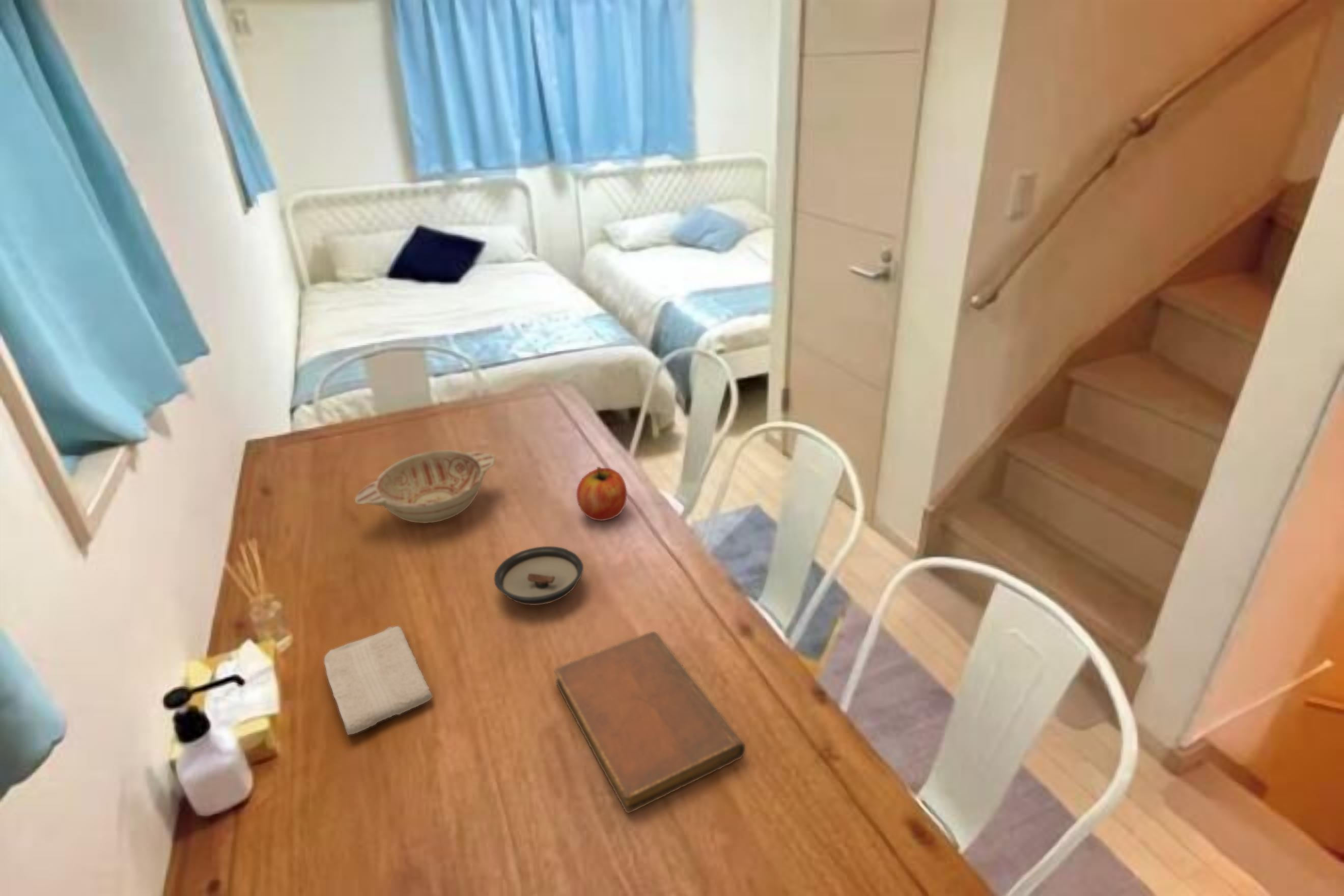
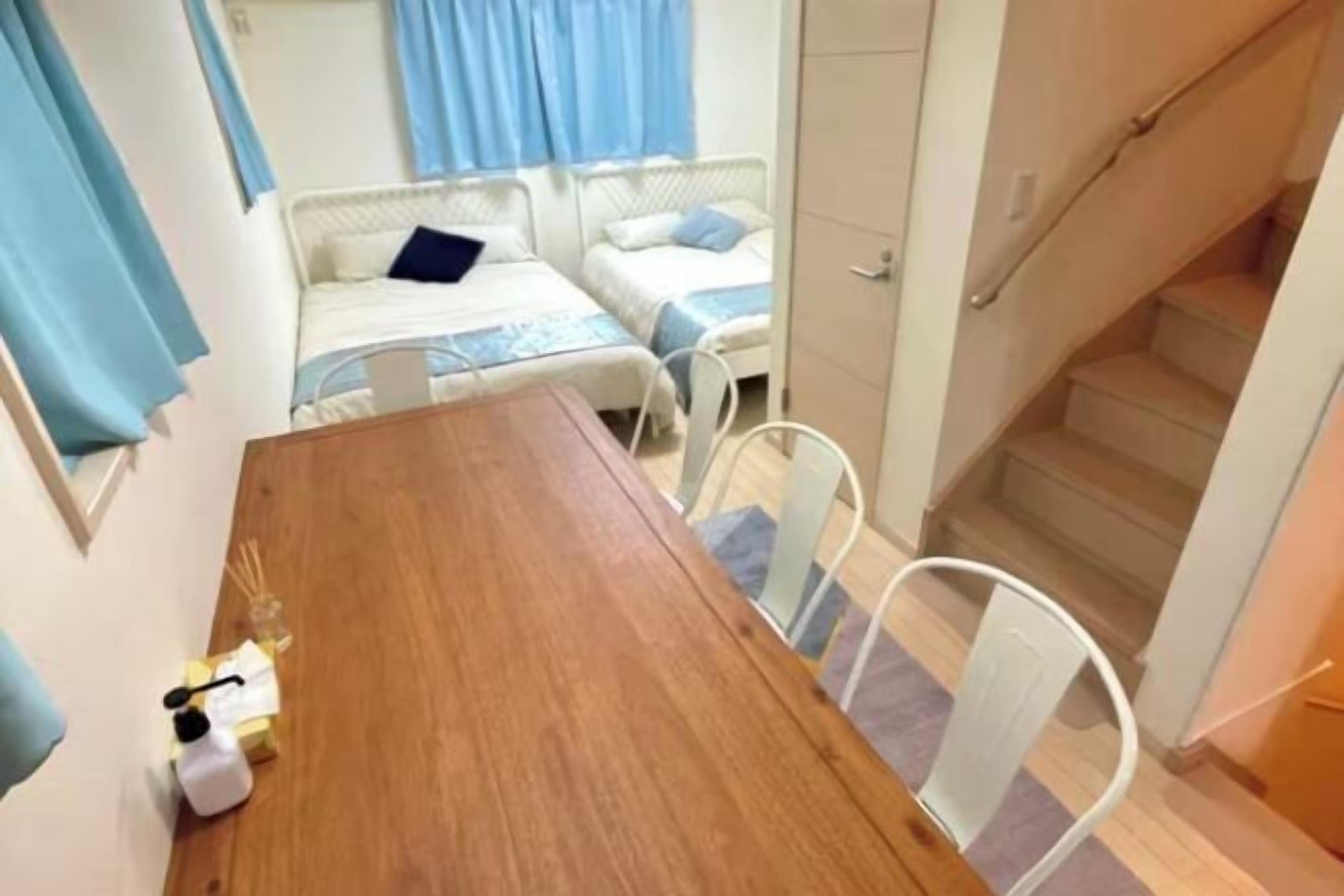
- washcloth (375, 675)
- decorative bowl (432, 492)
- fruit (602, 492)
- saucer (540, 580)
- notebook (643, 709)
